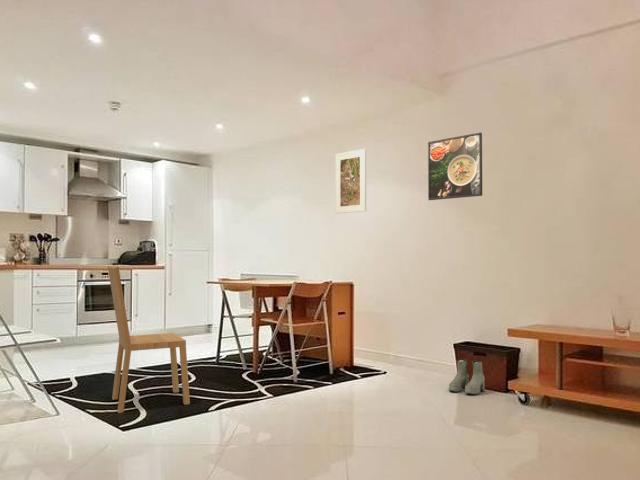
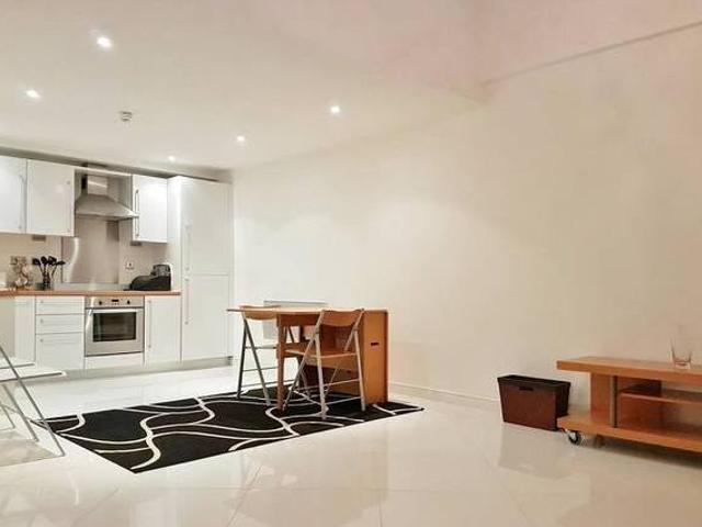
- dining chair (148, 335)
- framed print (454, 167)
- boots (467, 375)
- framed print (350, 182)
